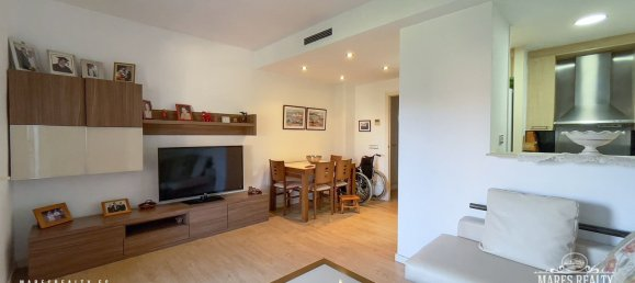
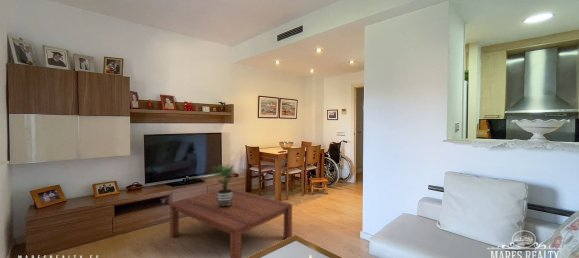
+ potted plant (223, 184)
+ coffee table (230, 220)
